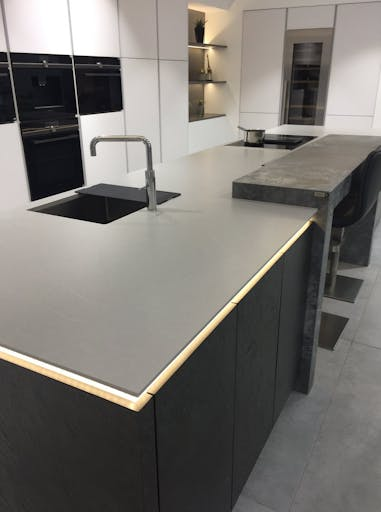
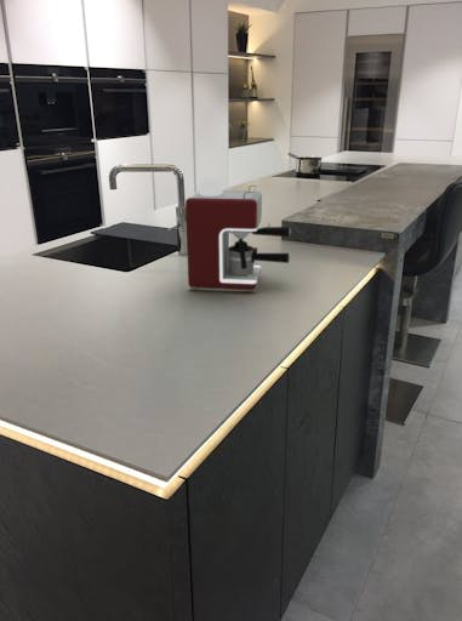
+ coffee maker (240, 232)
